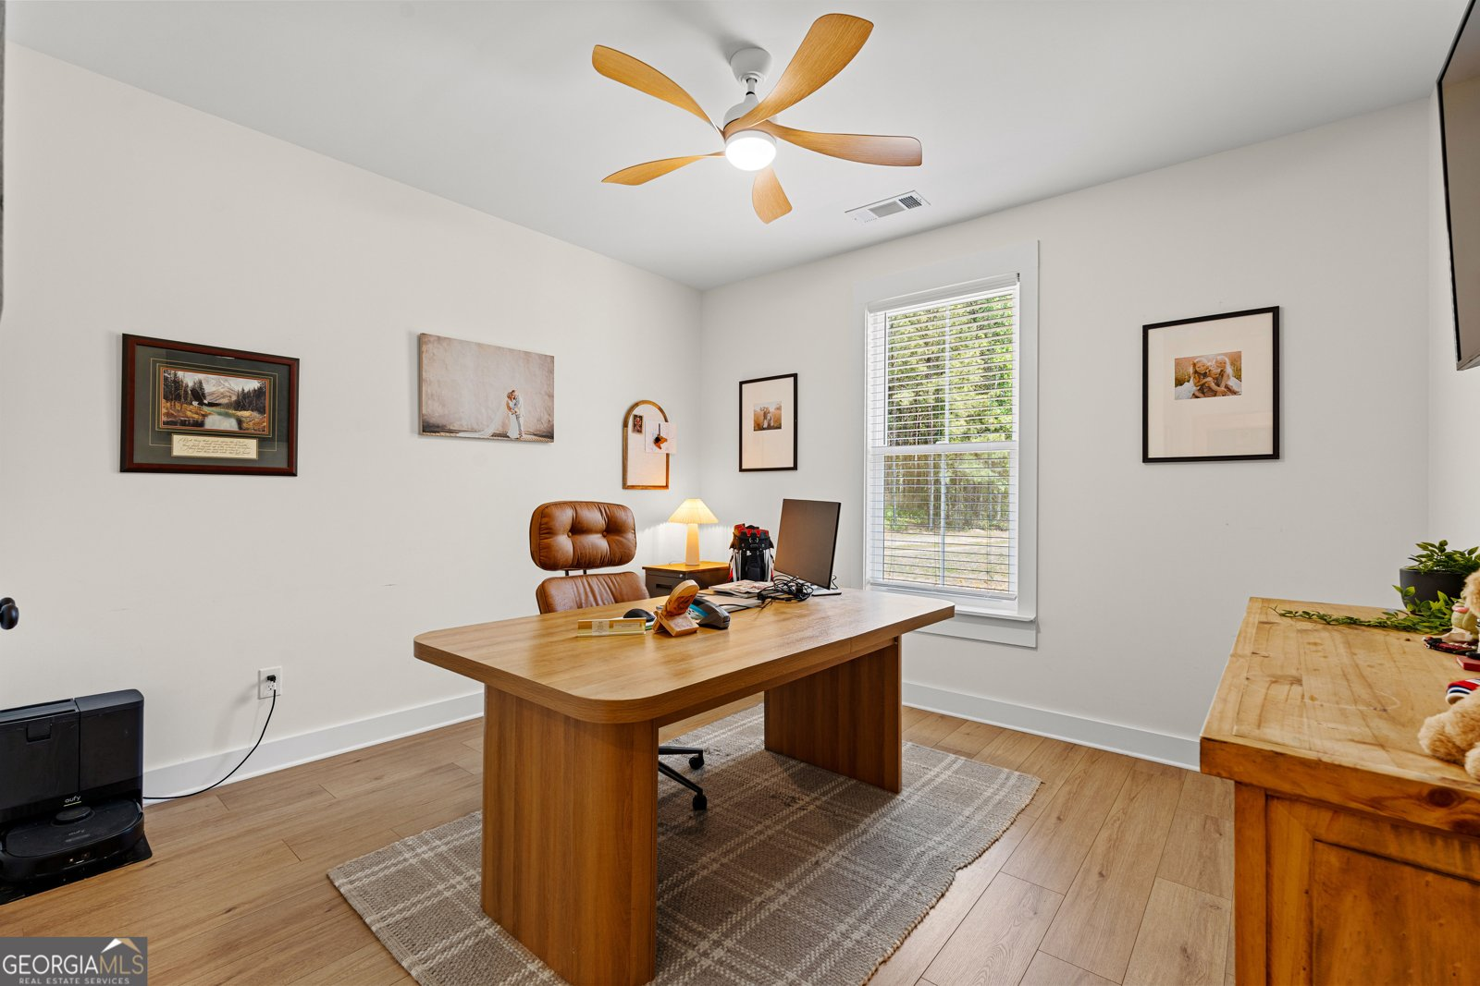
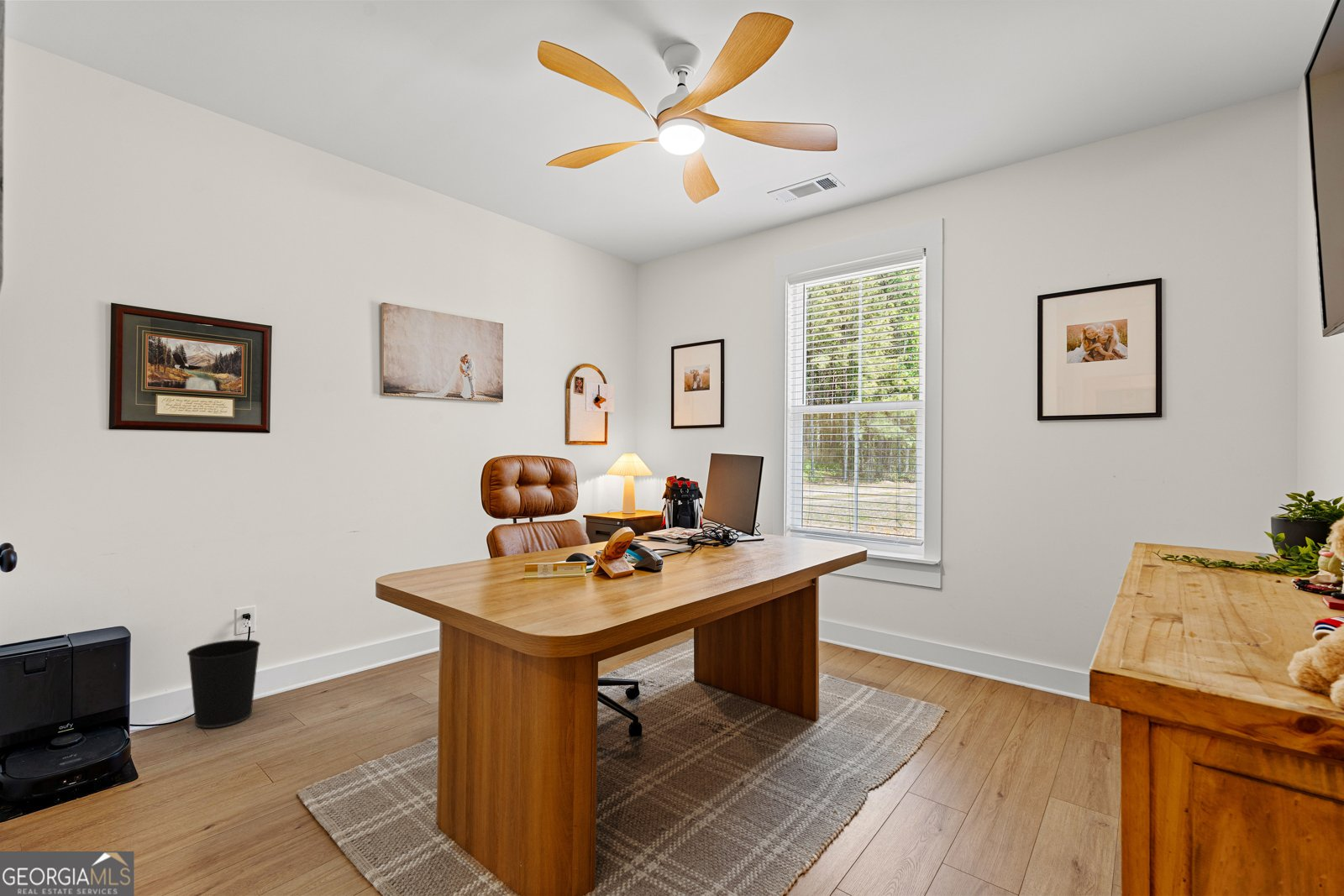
+ wastebasket (224, 683)
